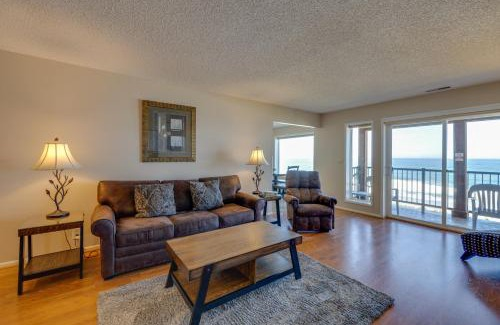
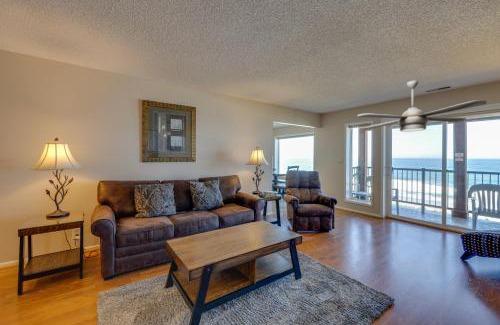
+ ceiling fan (412, 106)
